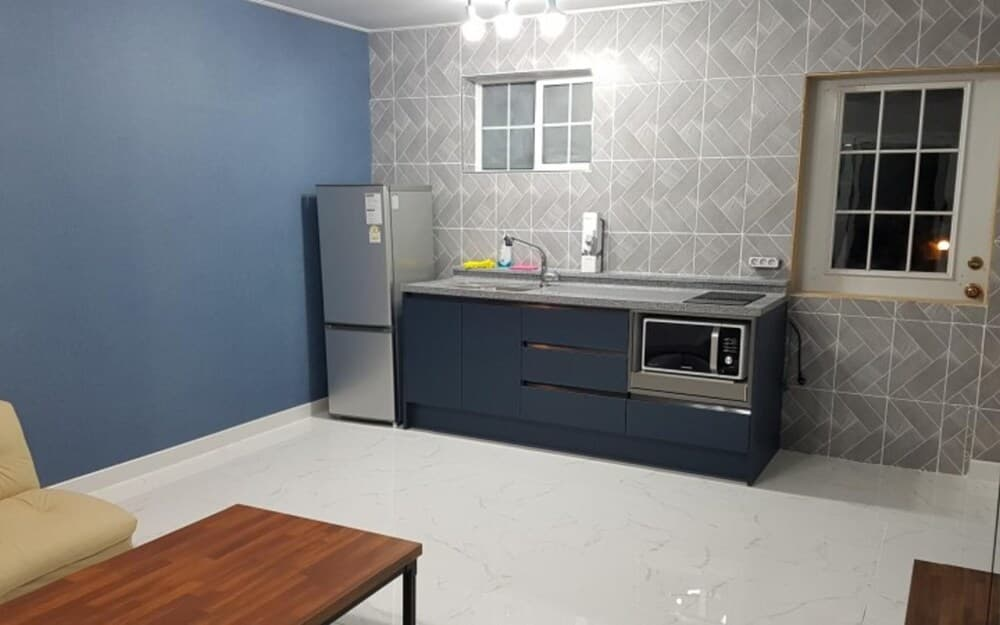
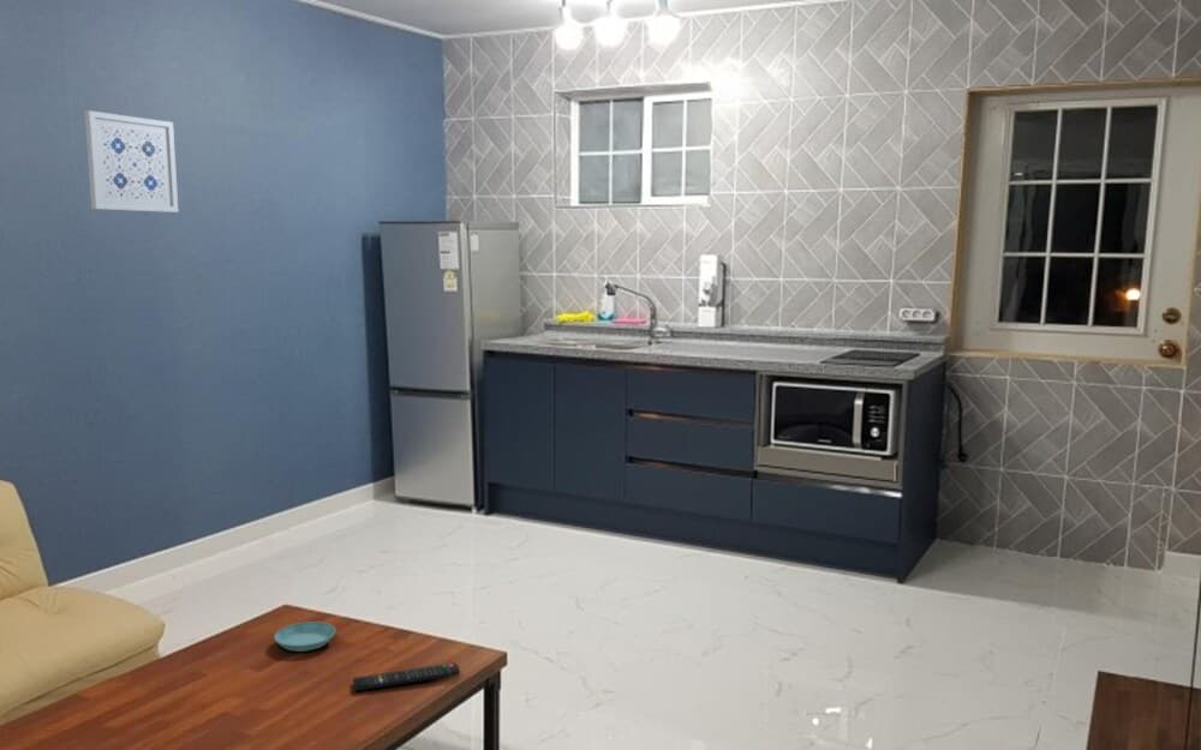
+ wall art (133, 163)
+ saucer (305, 637)
+ remote control (407, 677)
